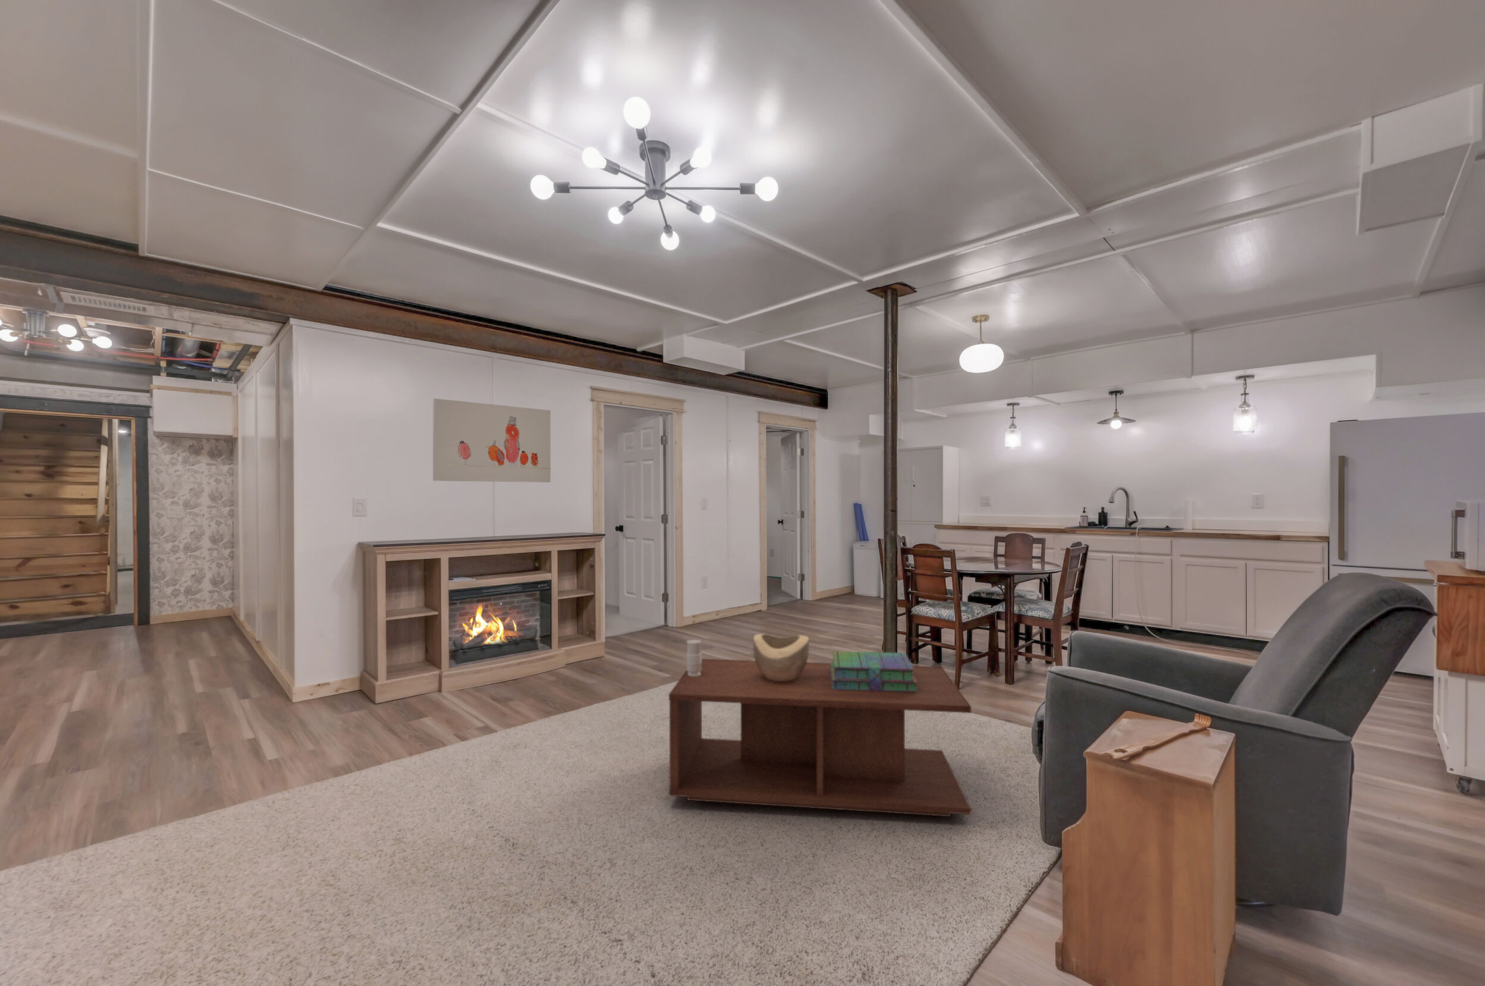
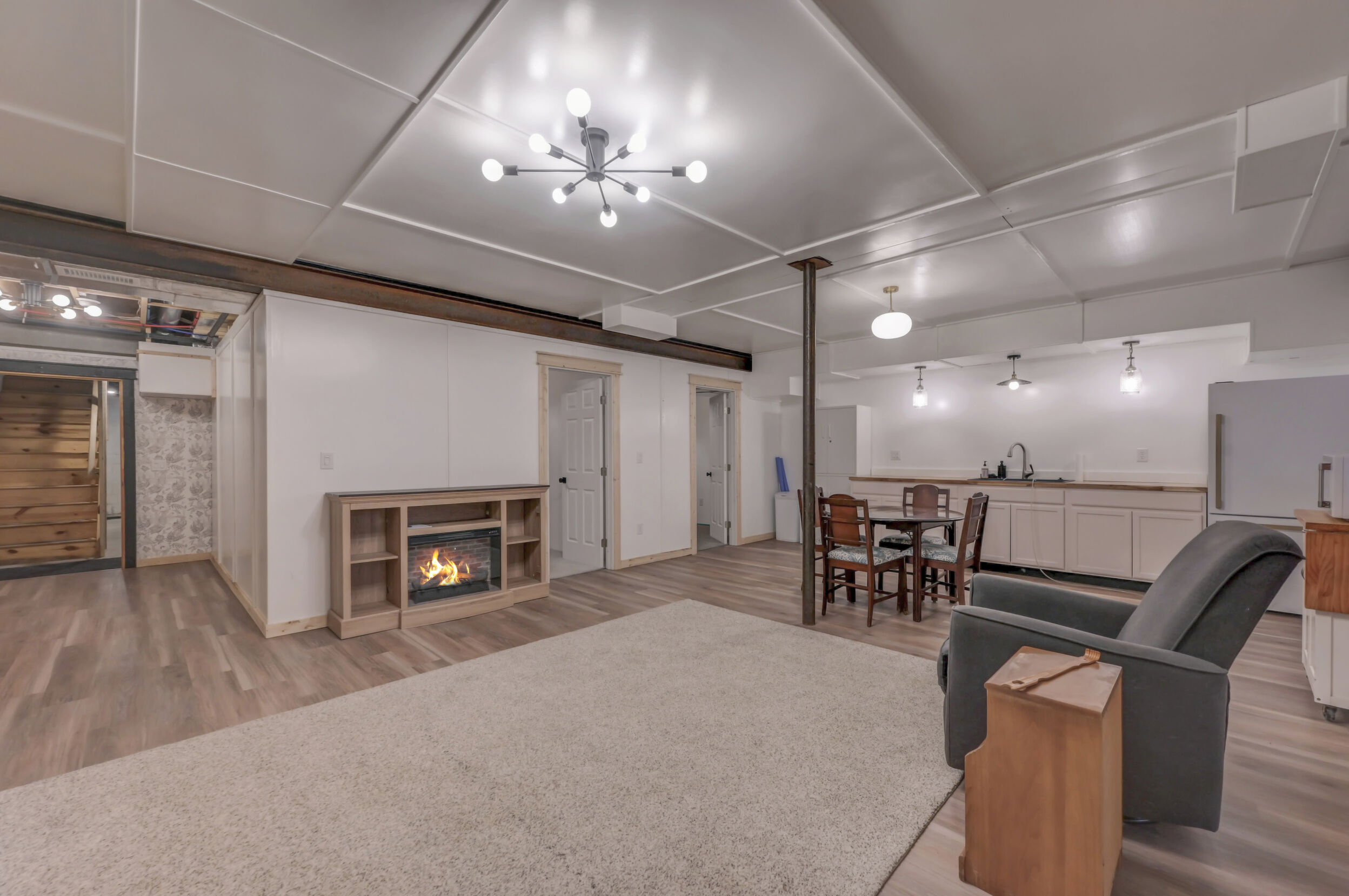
- decorative bowl (782, 656)
- candle (694, 657)
- coffee table (815, 732)
- wall art (495, 443)
- stack of books (871, 669)
